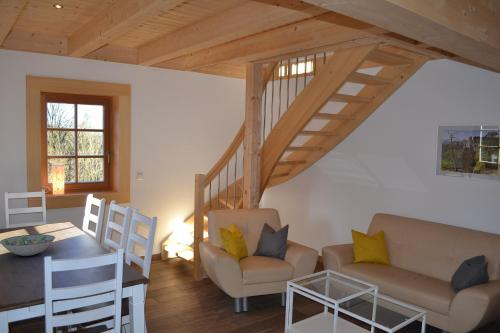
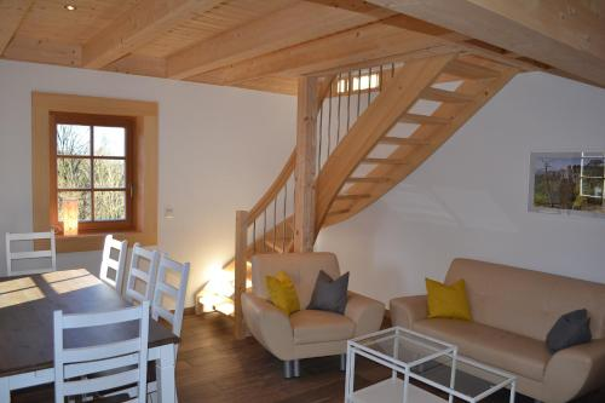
- decorative bowl (28, 246)
